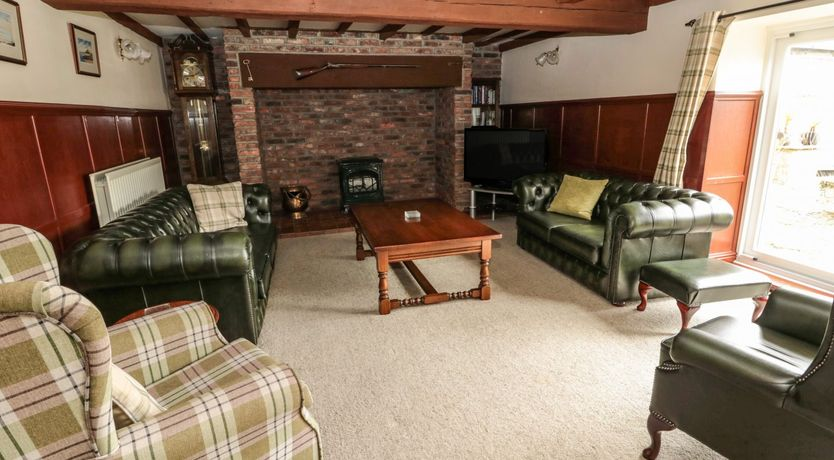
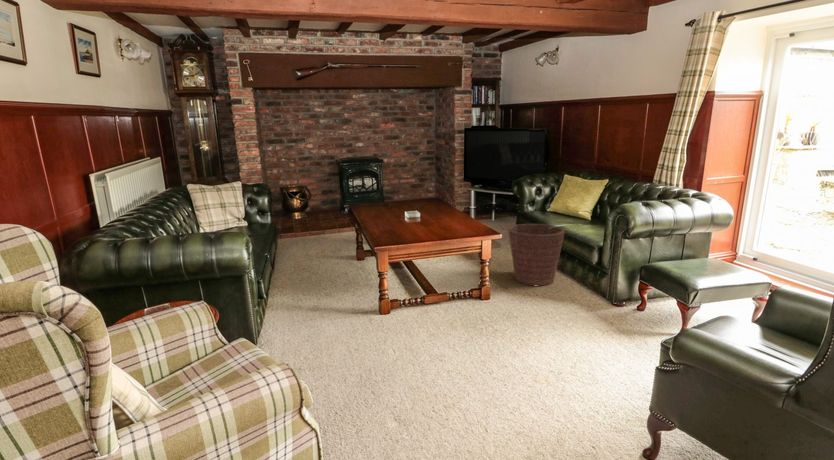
+ basket (535, 254)
